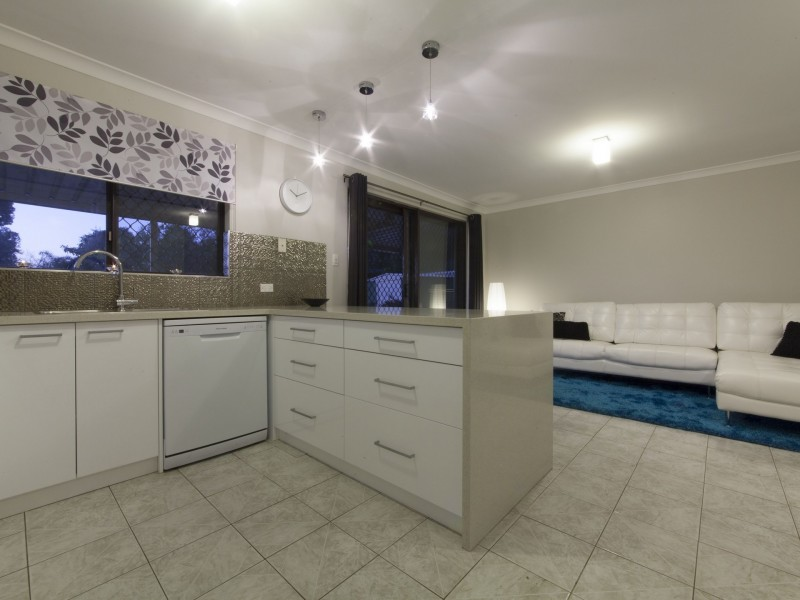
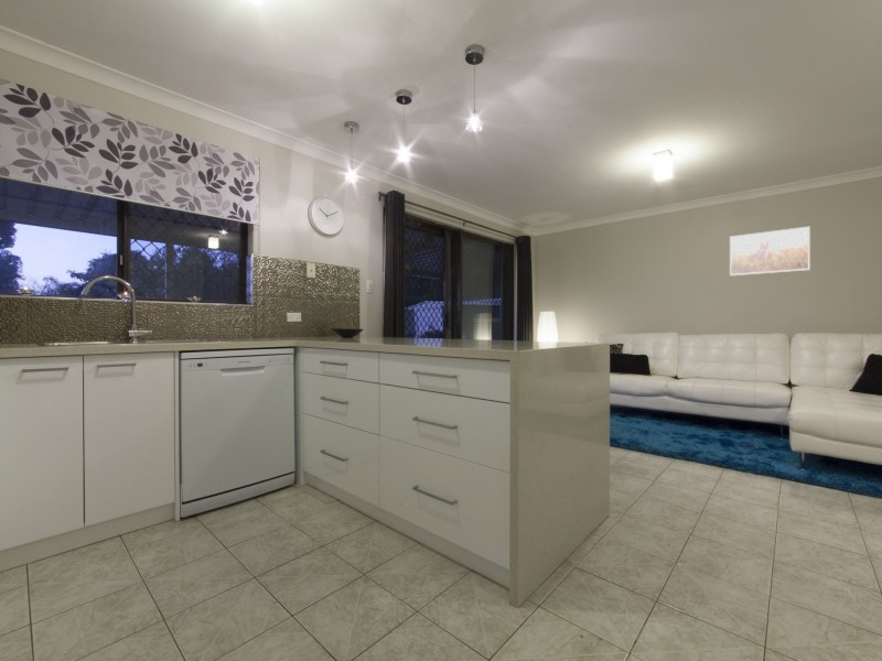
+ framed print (767, 252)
